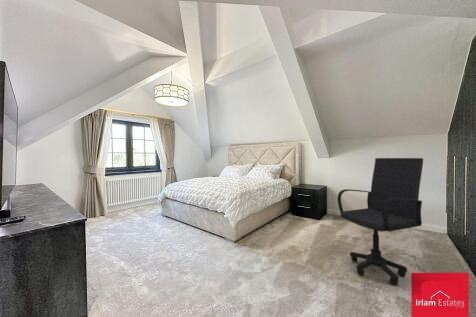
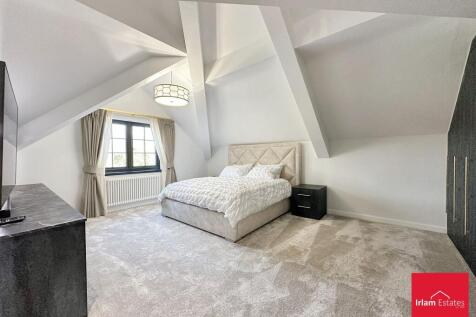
- office chair (377, 214)
